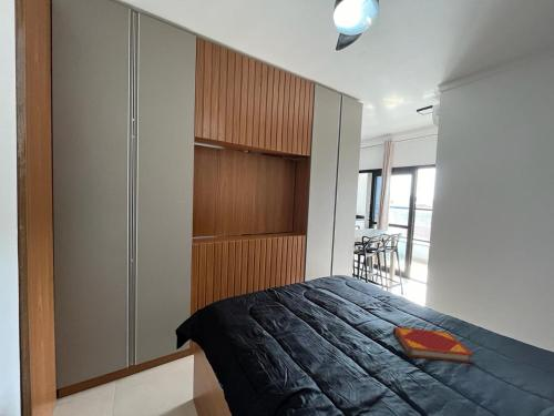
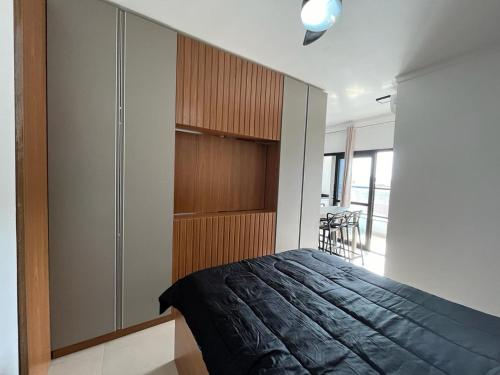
- hardback book (429, 343)
